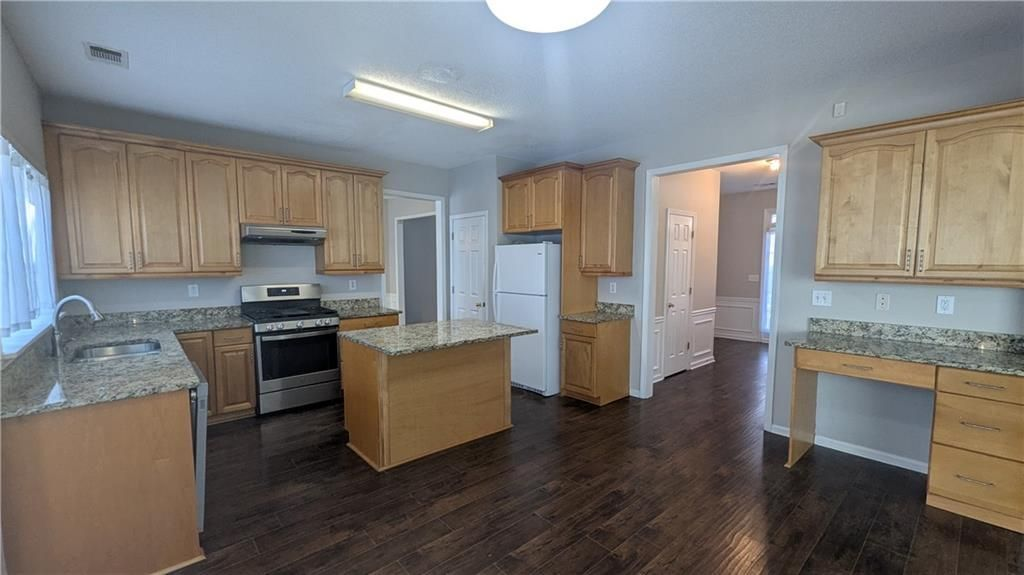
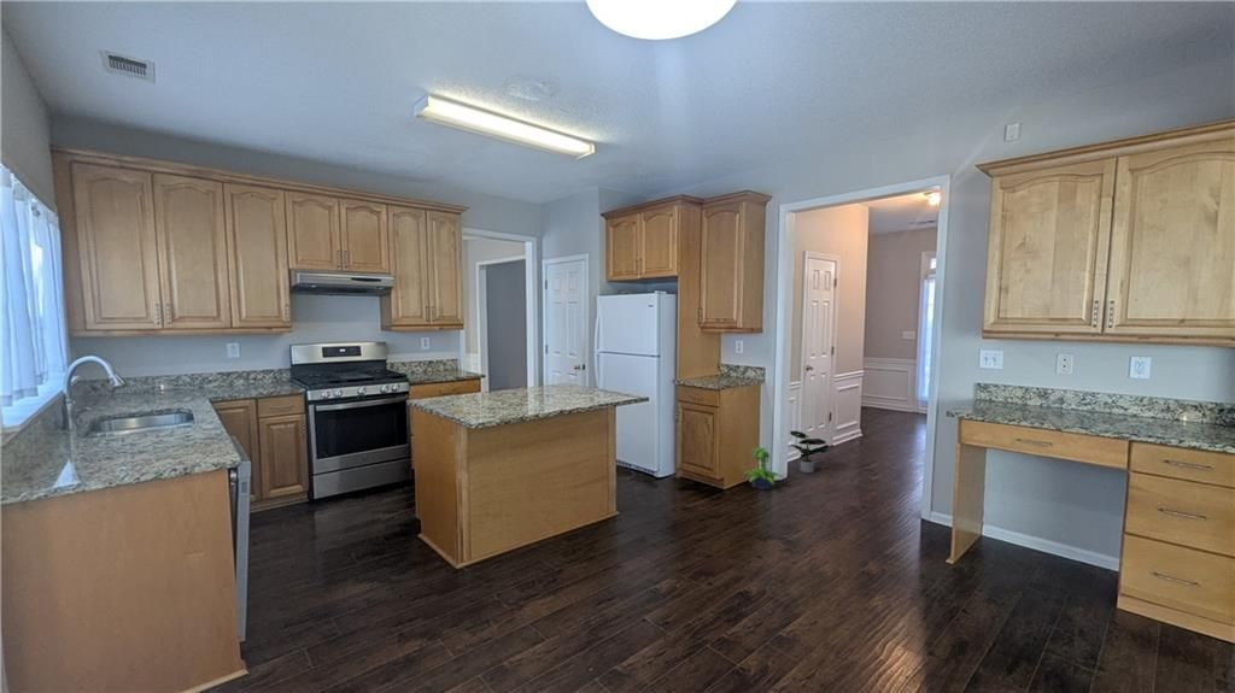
+ potted plant (808, 452)
+ potted plant (762, 466)
